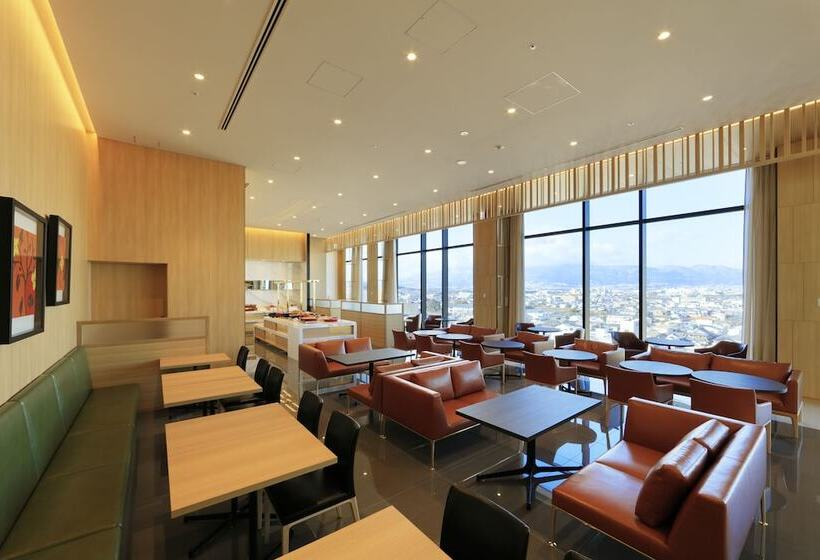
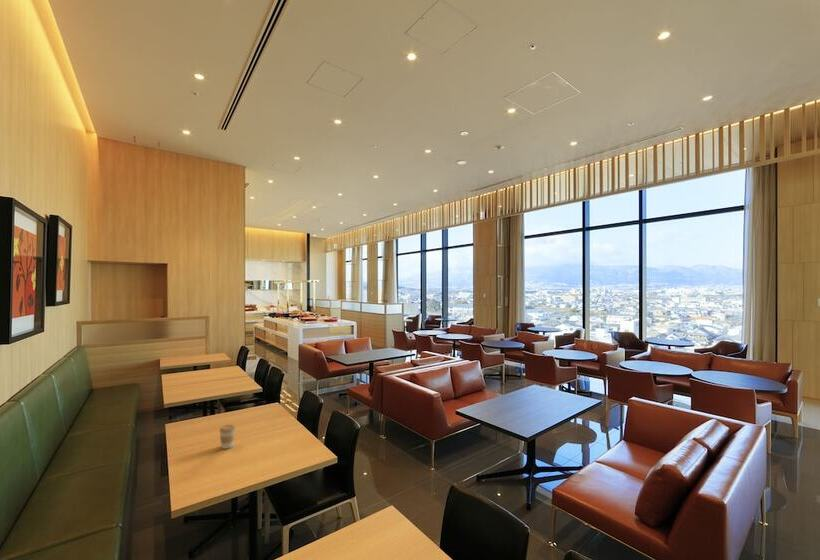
+ coffee cup (227, 436)
